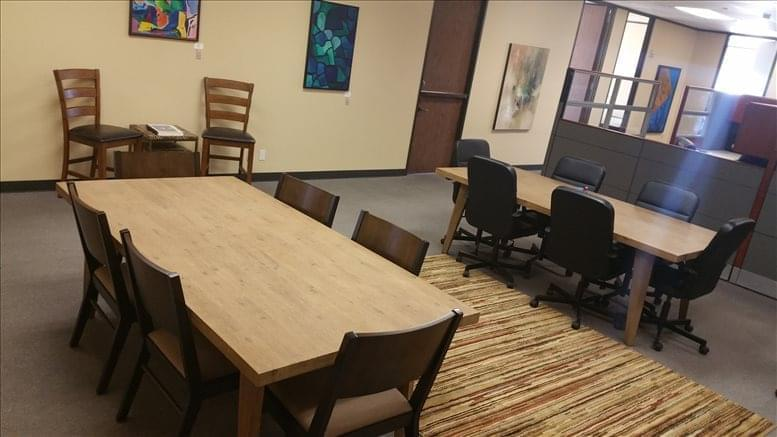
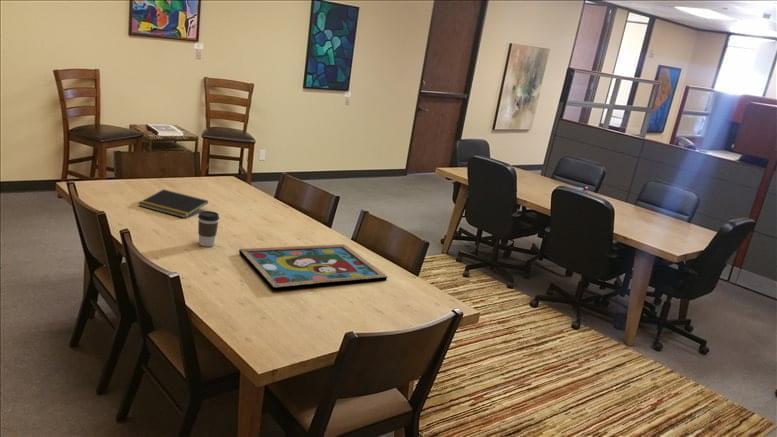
+ framed painting (312, 264)
+ coffee cup (207, 228)
+ notepad (173, 203)
